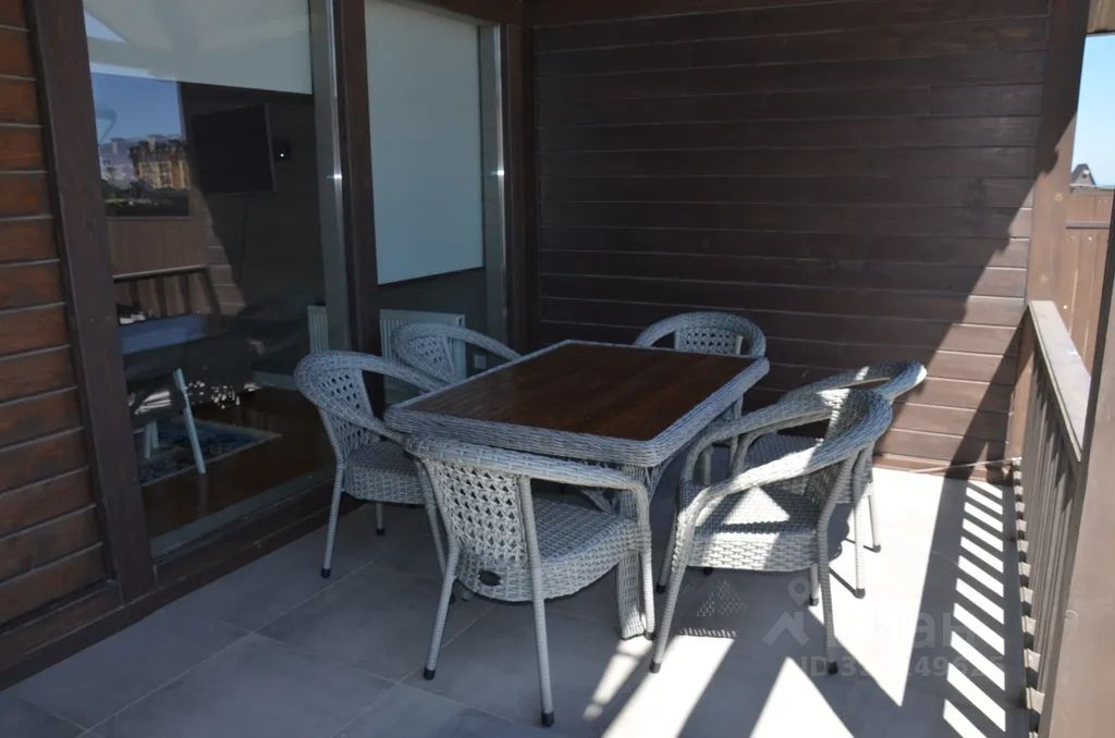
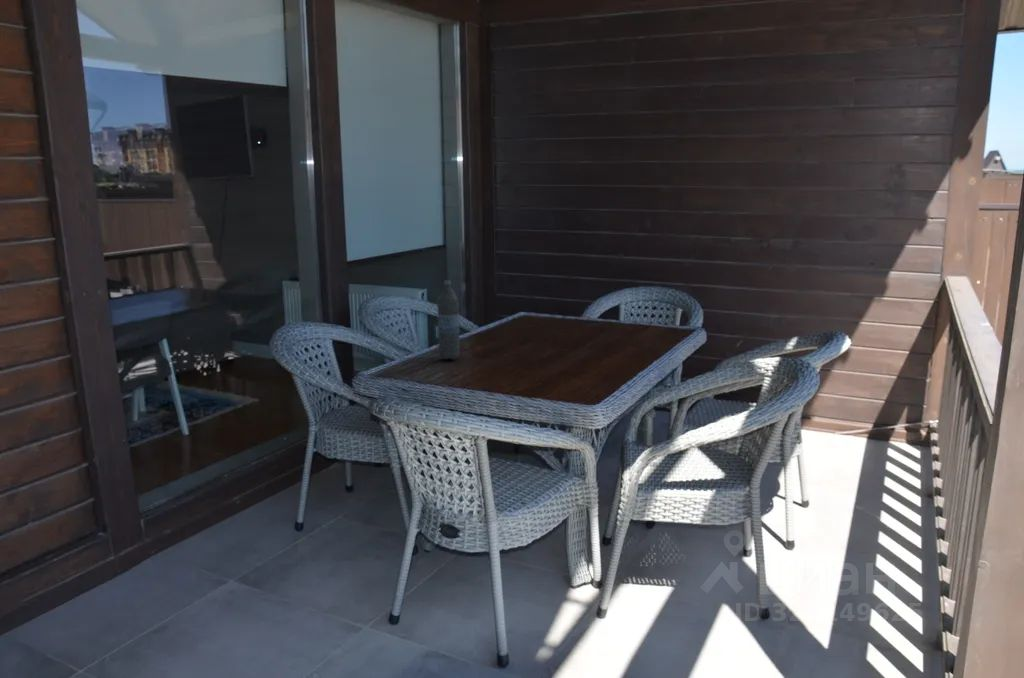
+ water bottle (448, 320)
